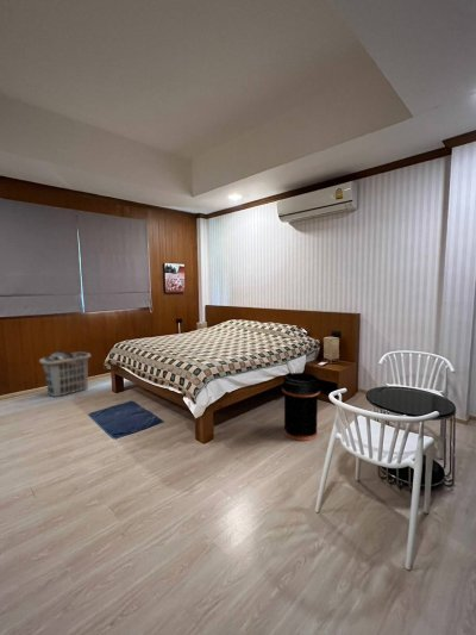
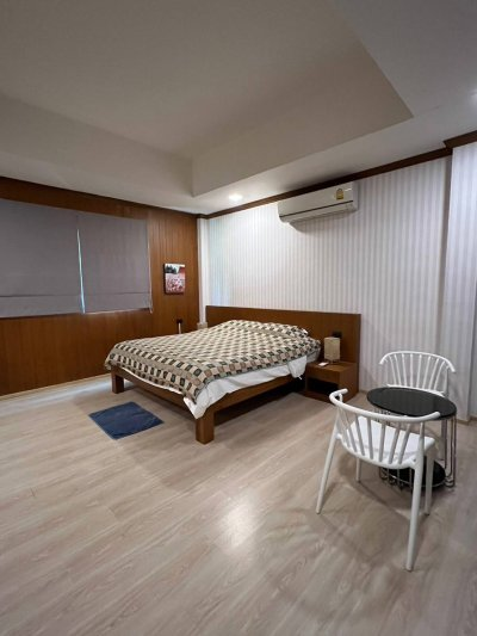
- clothes hamper (67, 371)
- trash can (300, 405)
